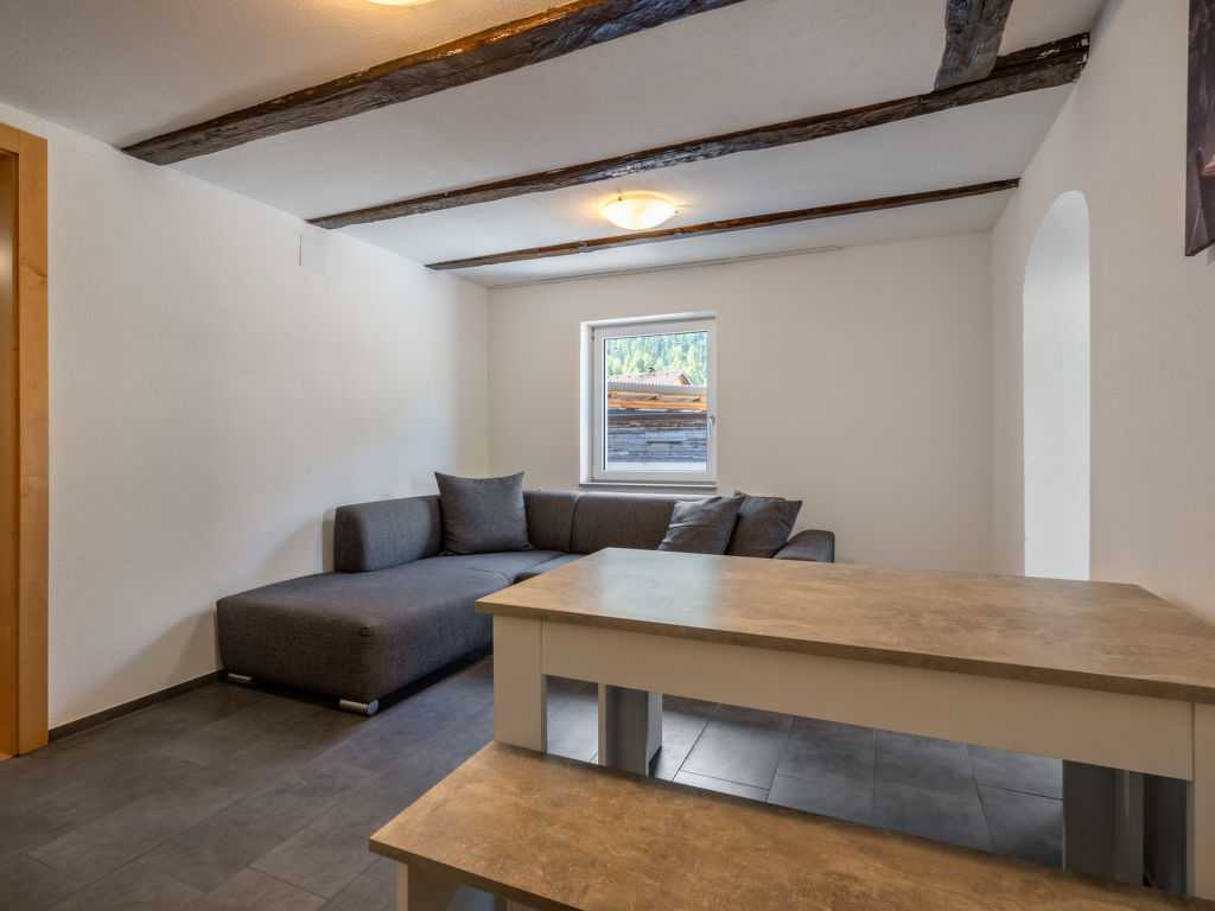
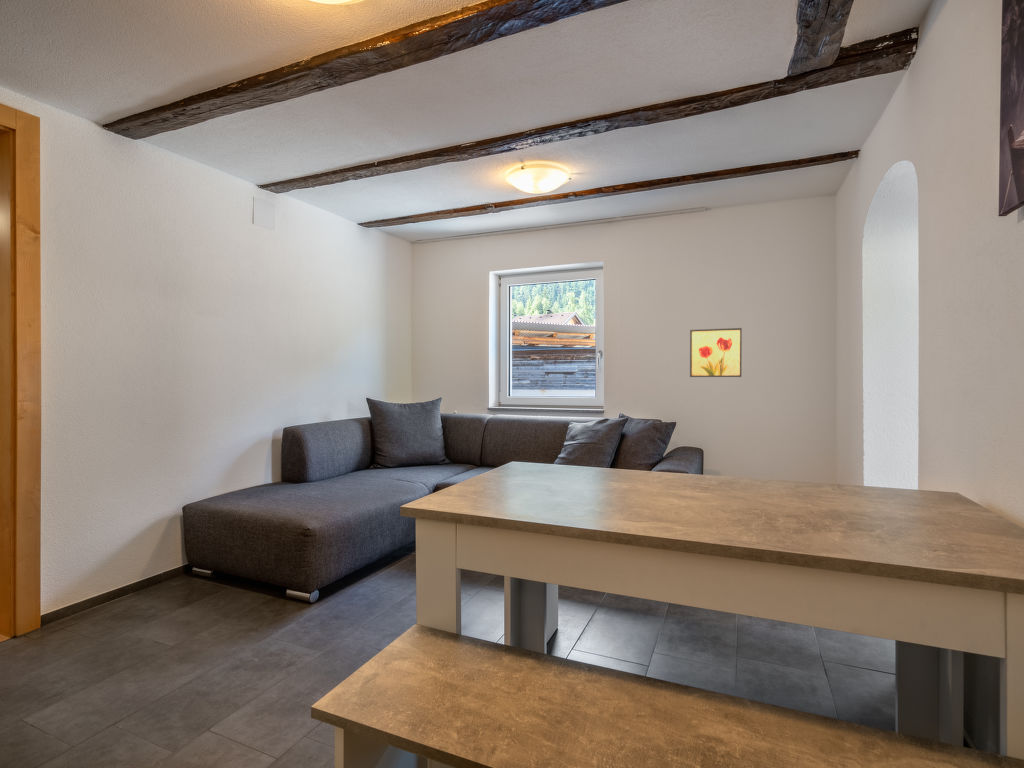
+ wall art (715, 353)
